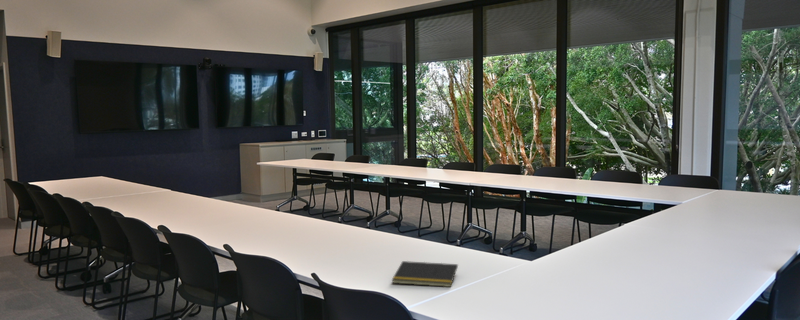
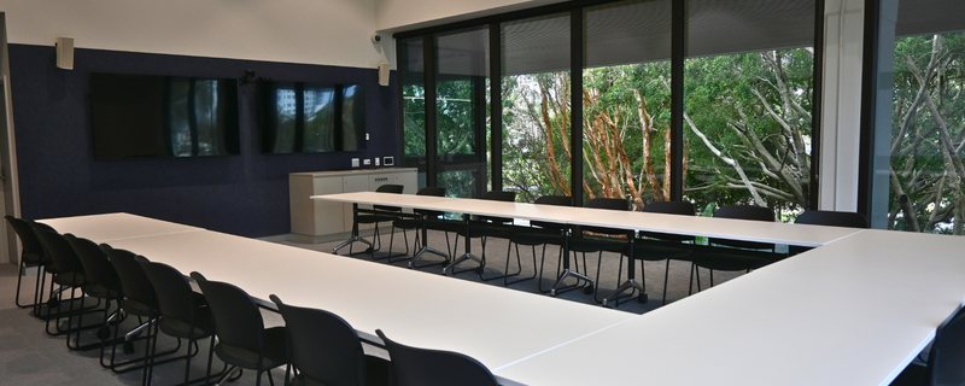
- notepad (425, 273)
